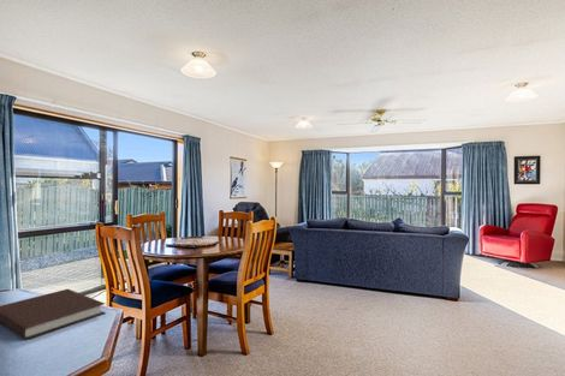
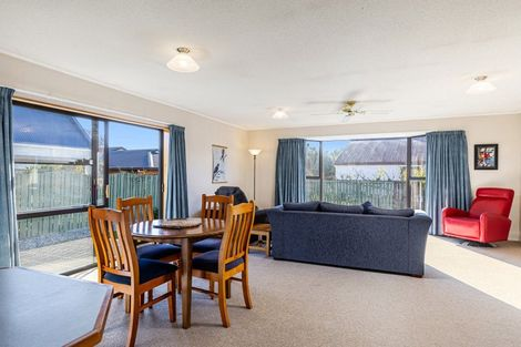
- notebook (49, 310)
